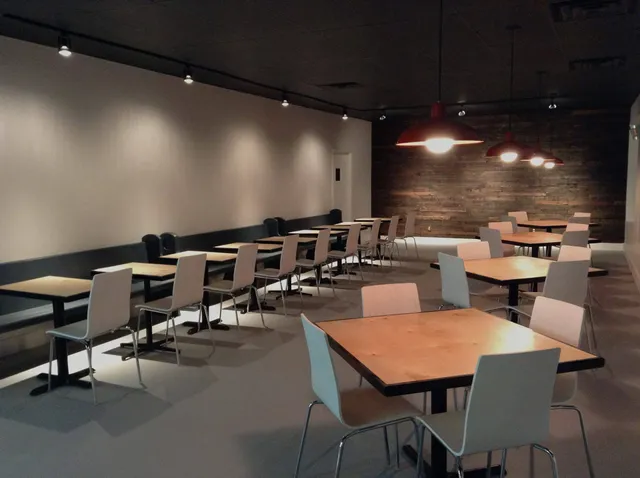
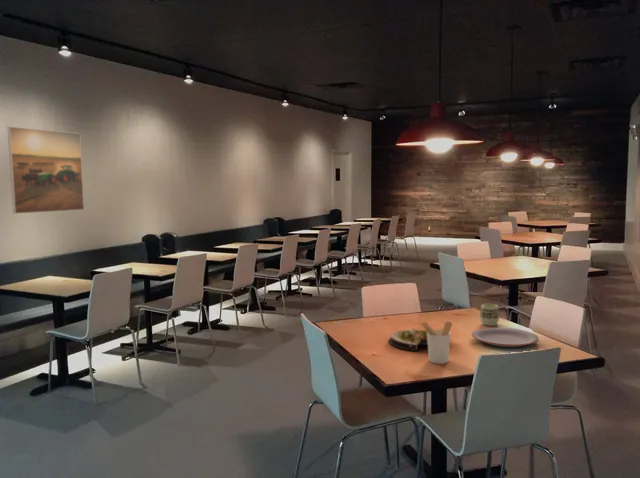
+ salad plate (417, 336)
+ cup (489, 314)
+ utensil holder (434, 340)
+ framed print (48, 171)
+ plate (504, 338)
